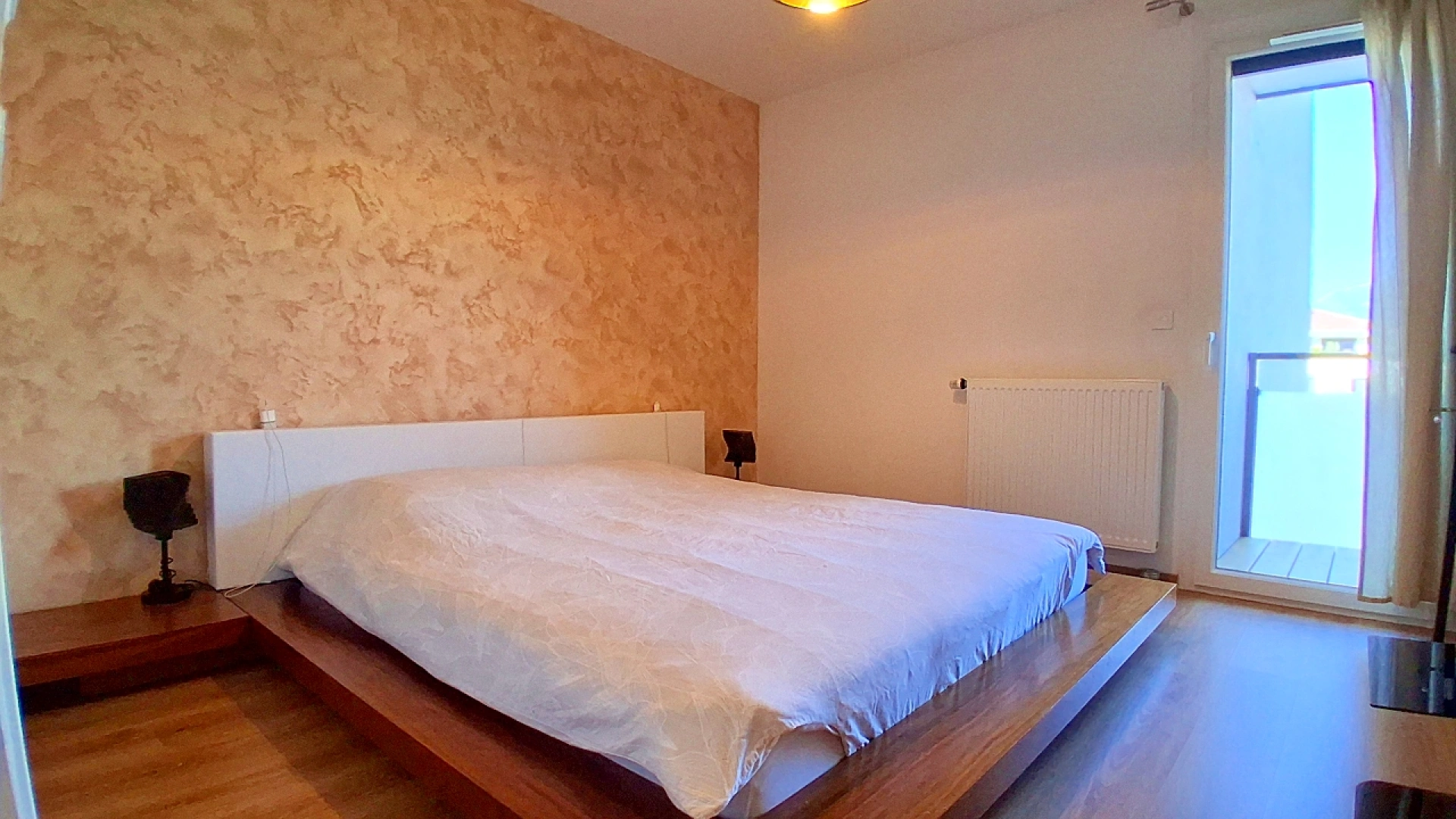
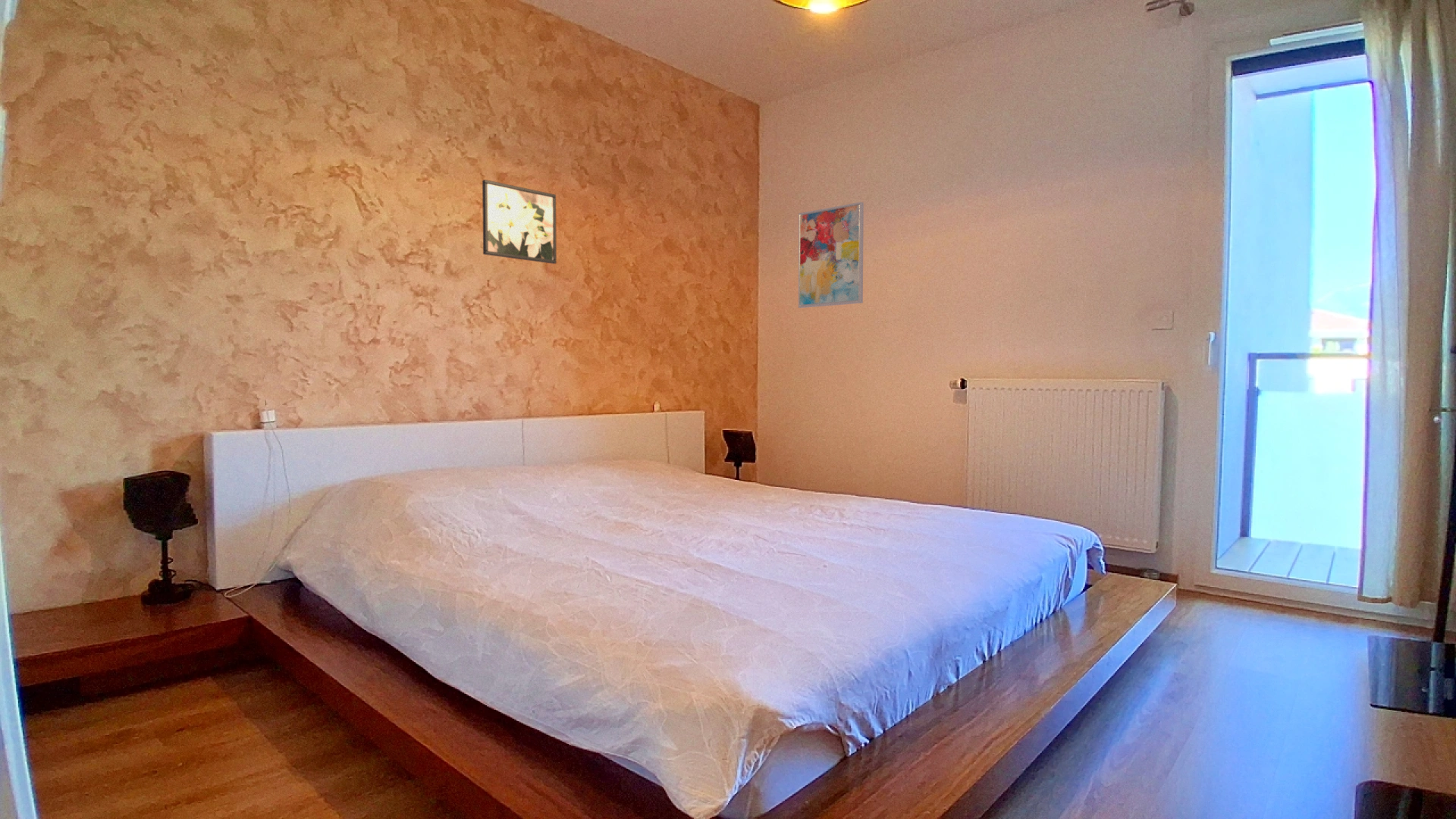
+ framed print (520, 223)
+ wall art (830, 256)
